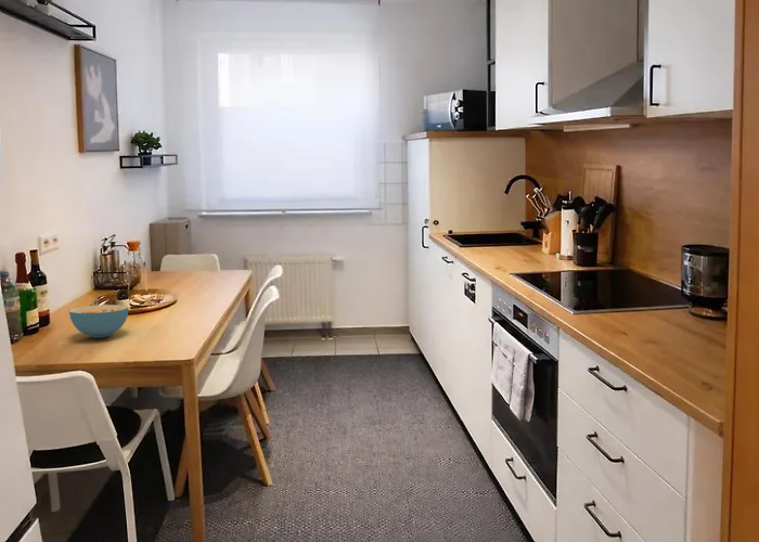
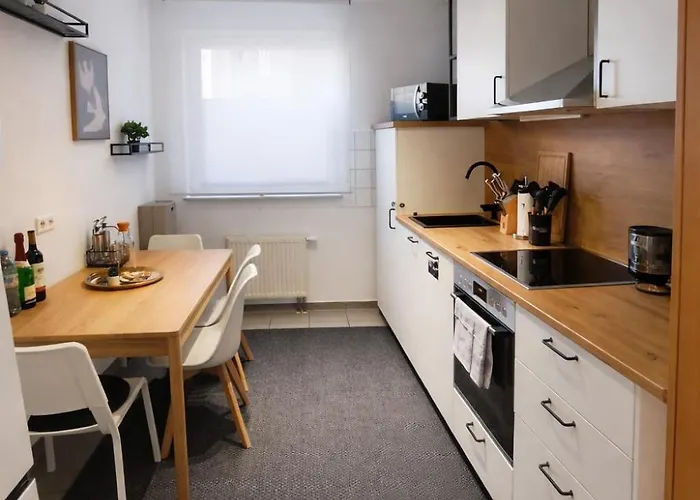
- cereal bowl (99, 322)
